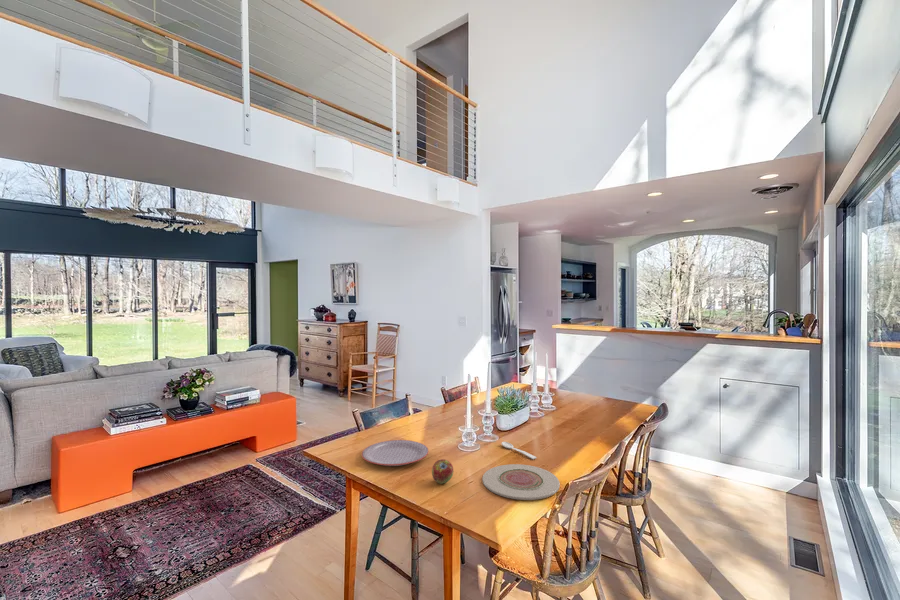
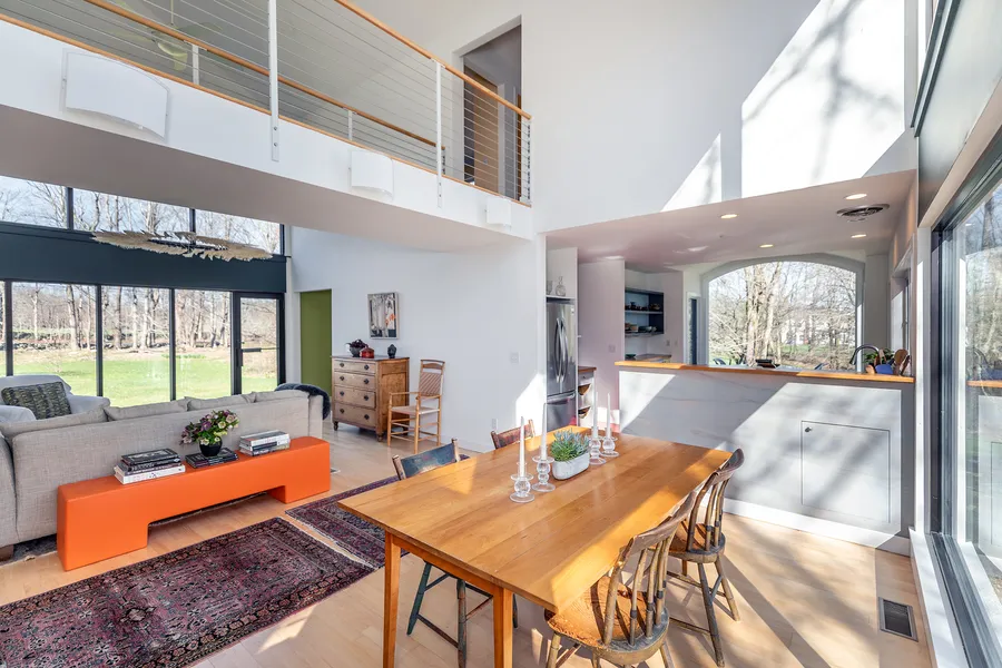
- spoon (518, 449)
- fruit (442, 471)
- plate (520, 480)
- plate (395, 453)
